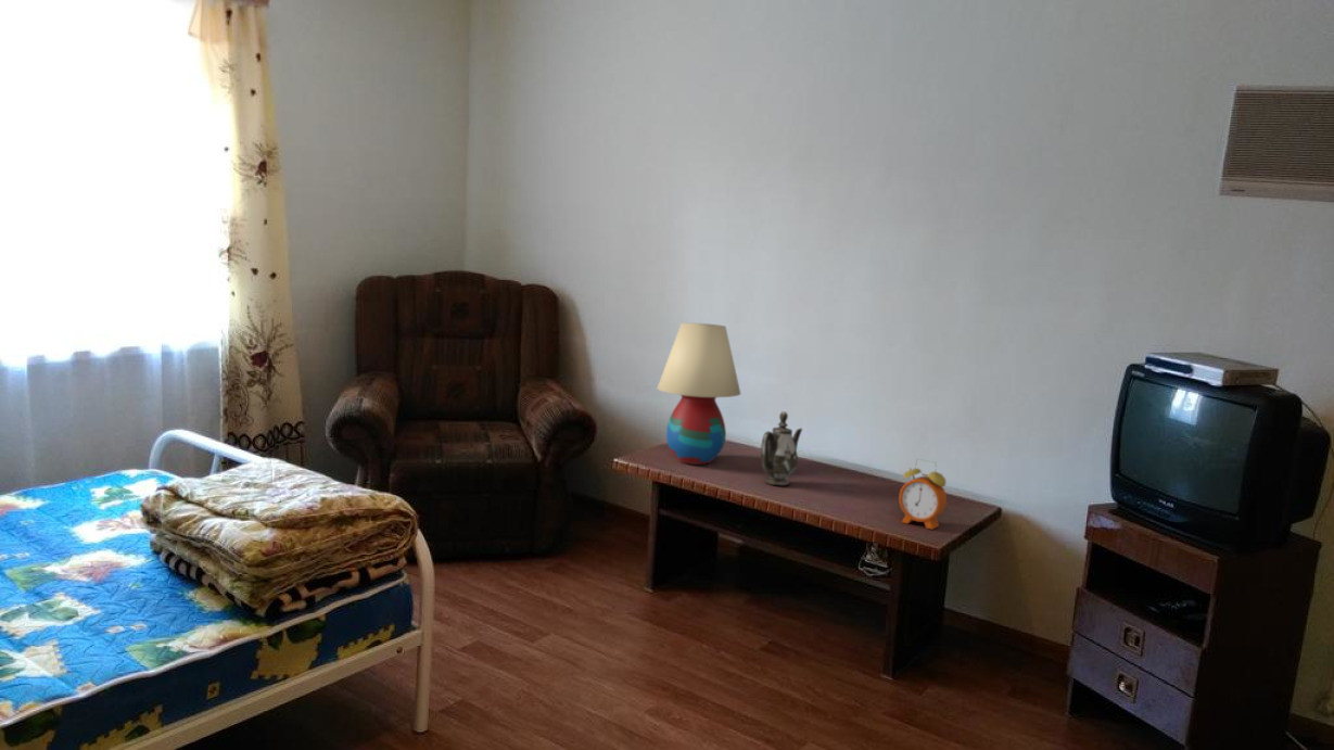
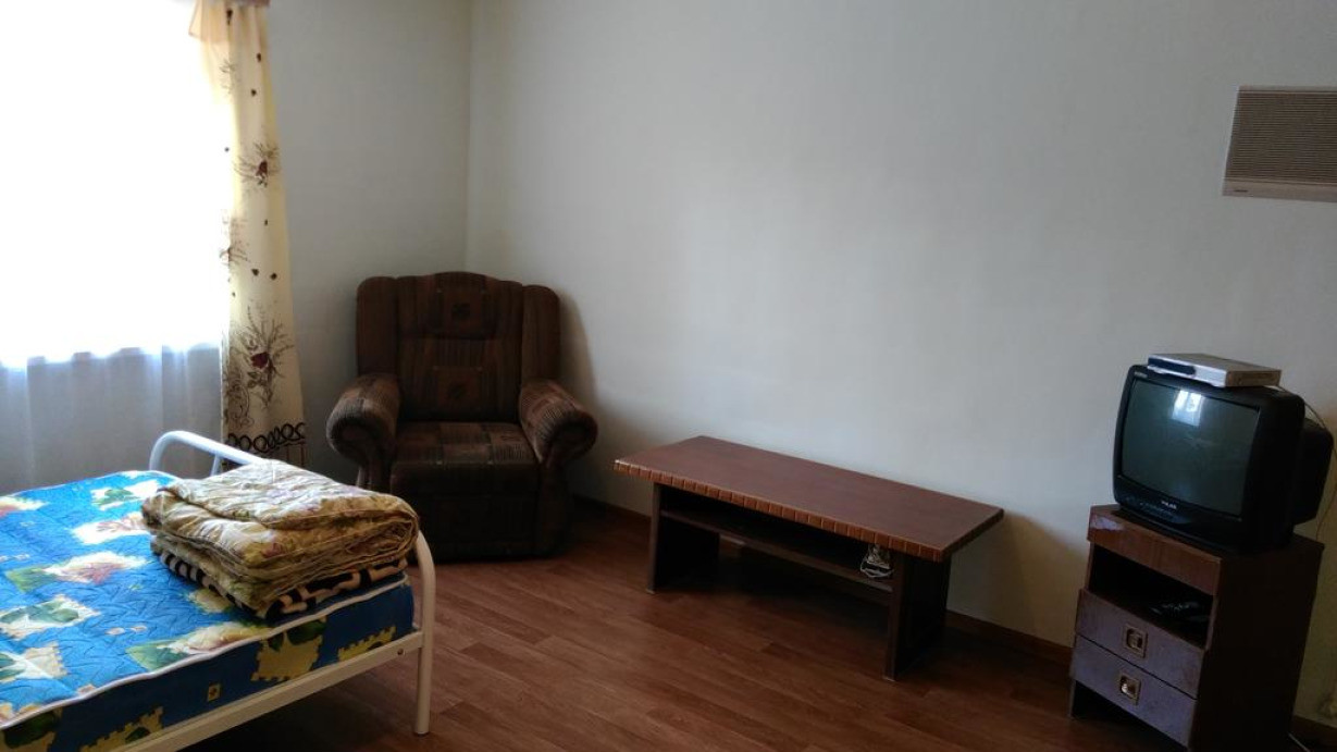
- alarm clock (923, 492)
- table lamp (698, 393)
- teapot (782, 447)
